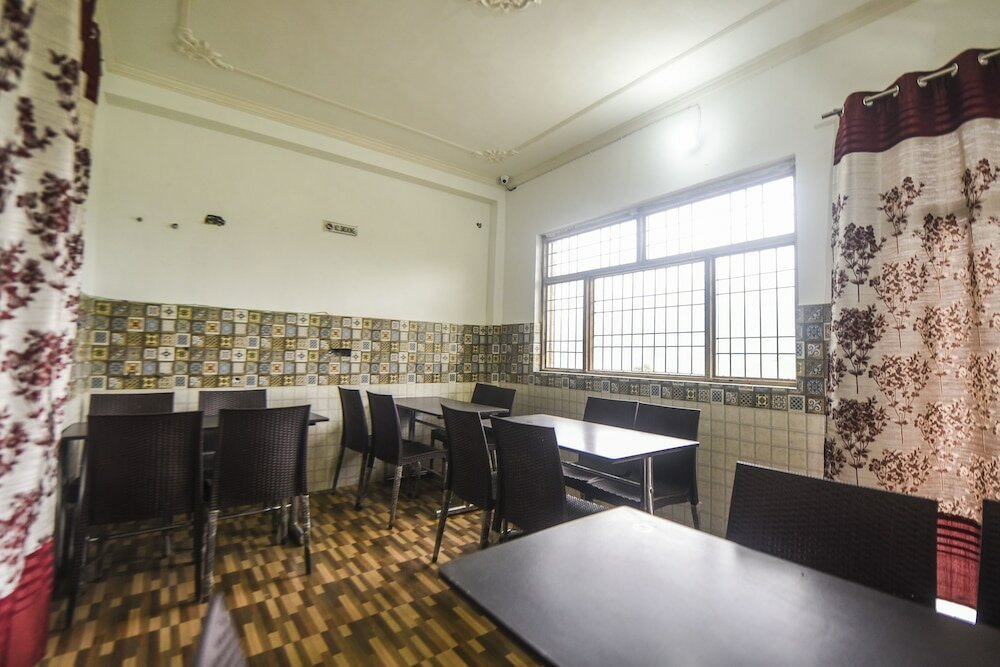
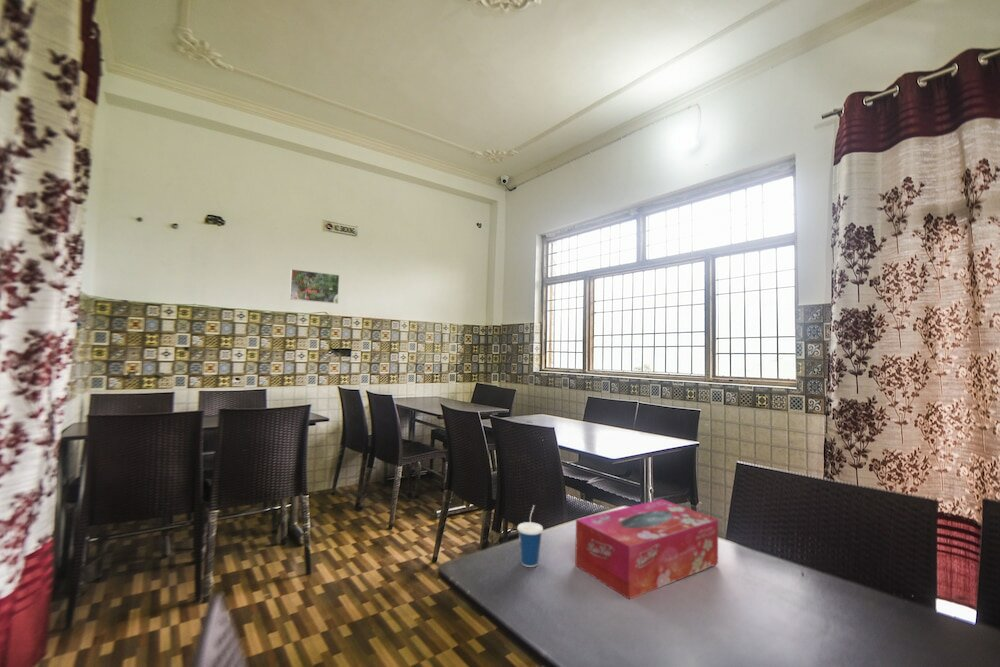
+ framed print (315, 286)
+ tissue box (647, 541)
+ cup (530, 535)
